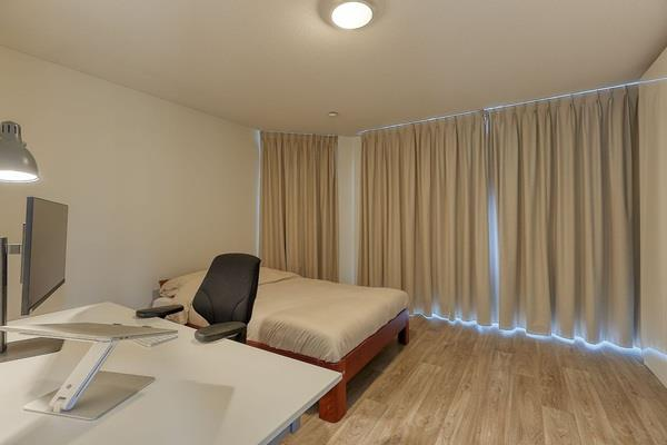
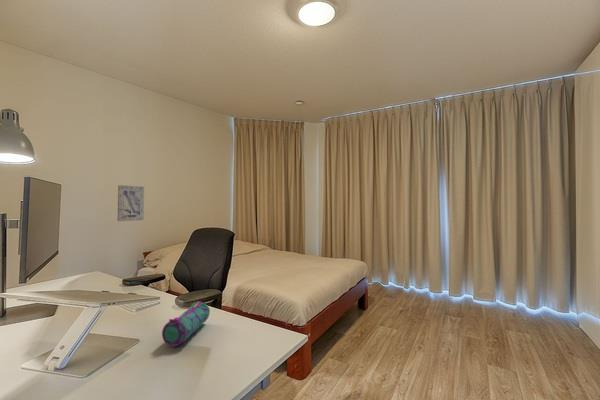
+ pencil case (187, 321)
+ wall art (131, 203)
